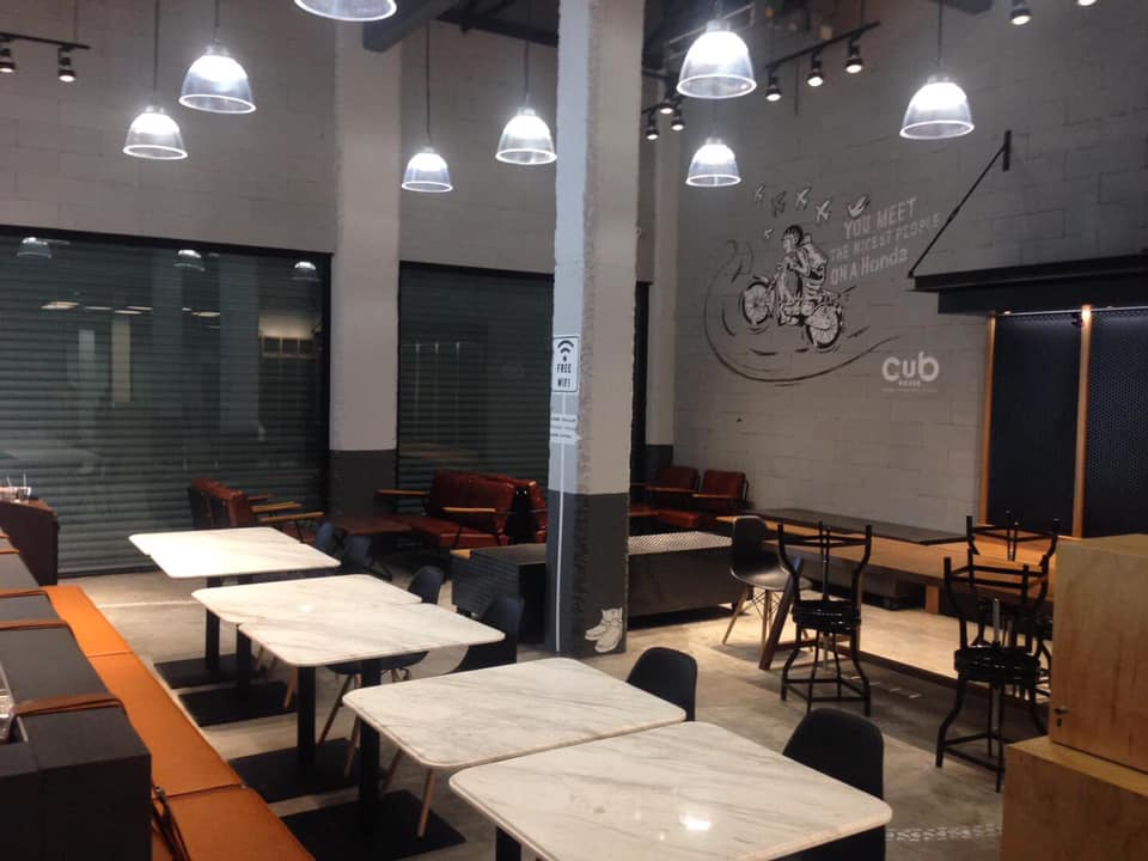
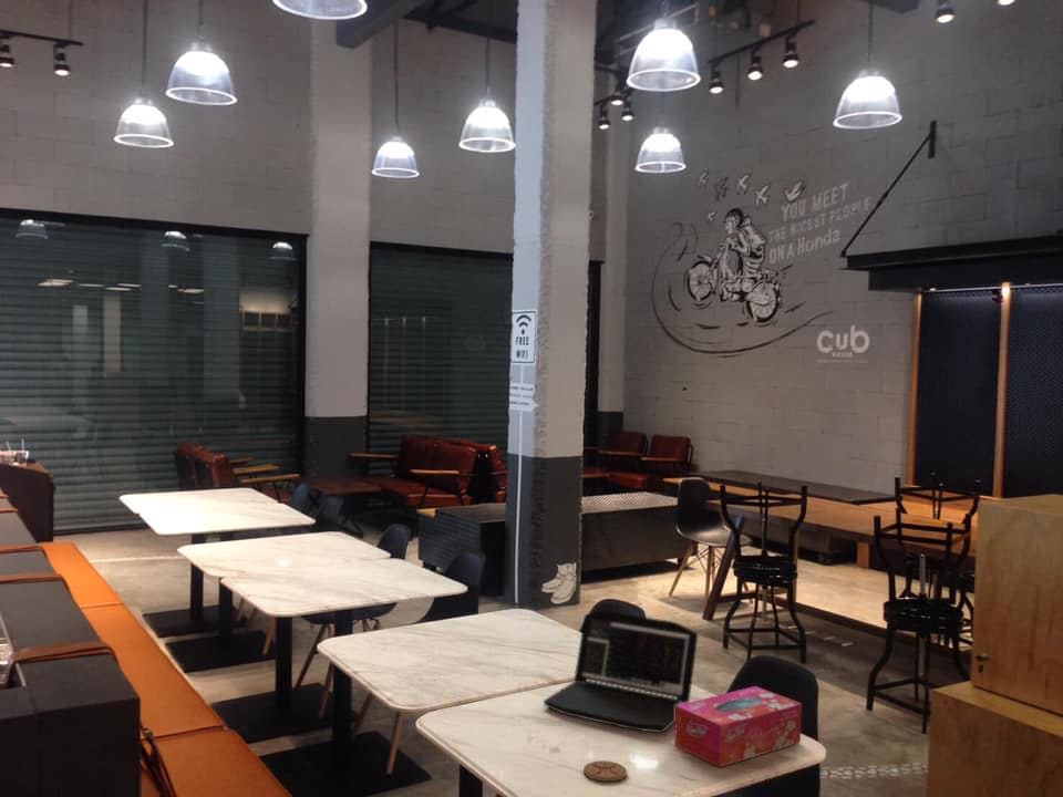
+ tissue box (739, 724)
+ laptop (620, 666)
+ coaster (605, 770)
